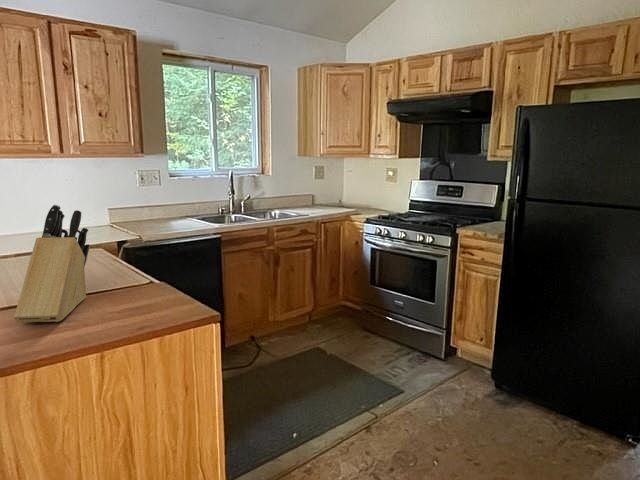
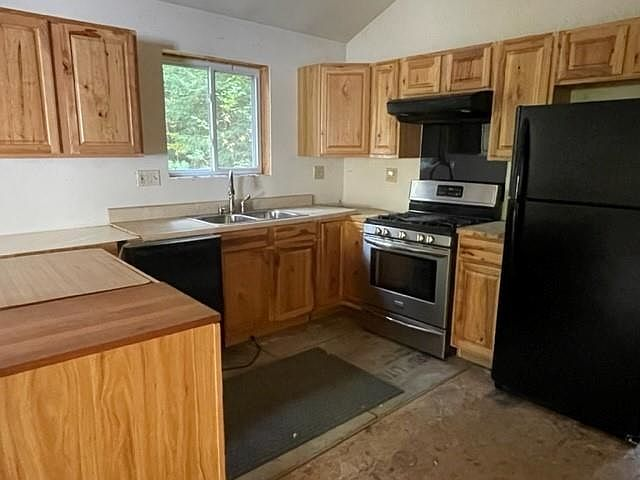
- knife block (55, 258)
